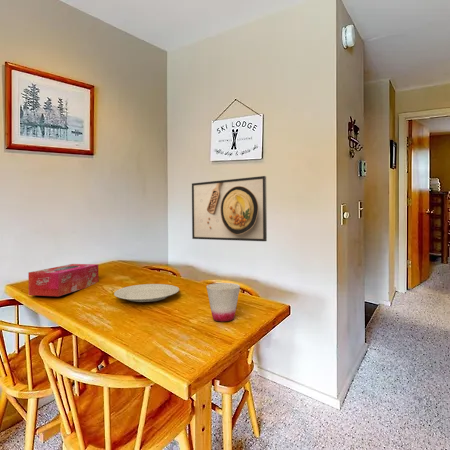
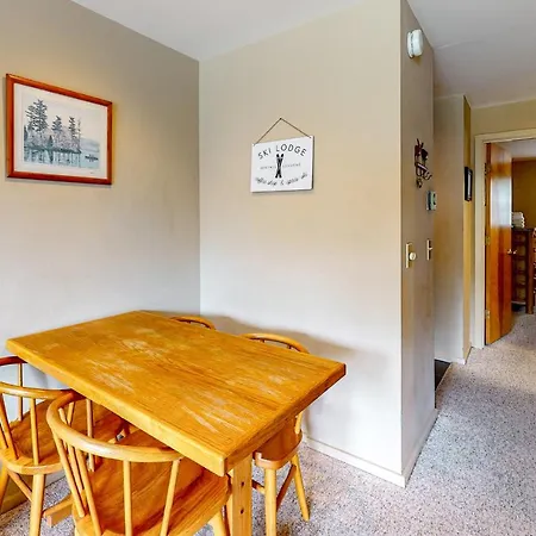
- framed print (226, 210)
- tissue box (66, 278)
- cup (223, 302)
- chinaware (147, 293)
